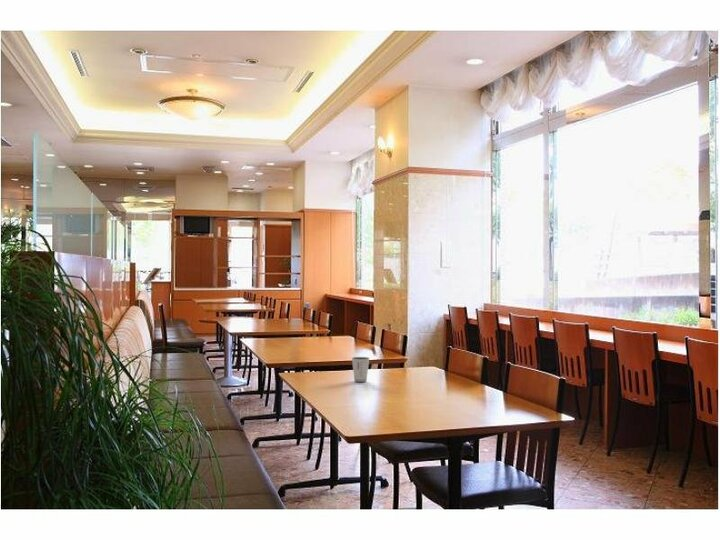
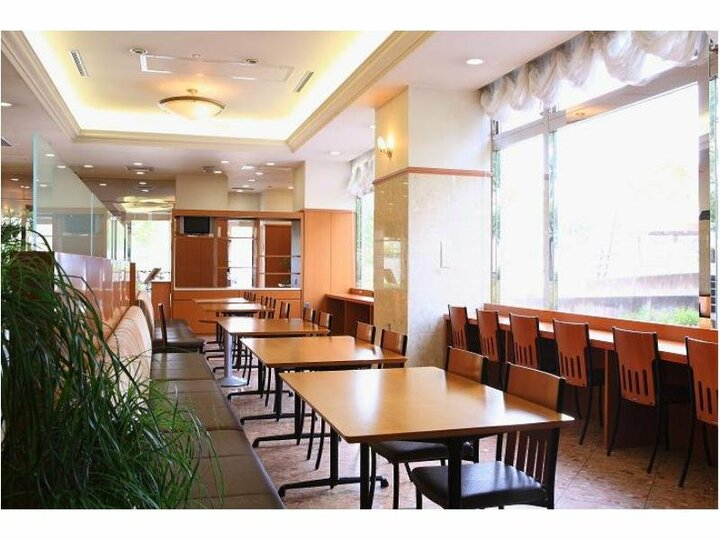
- dixie cup (360, 369)
